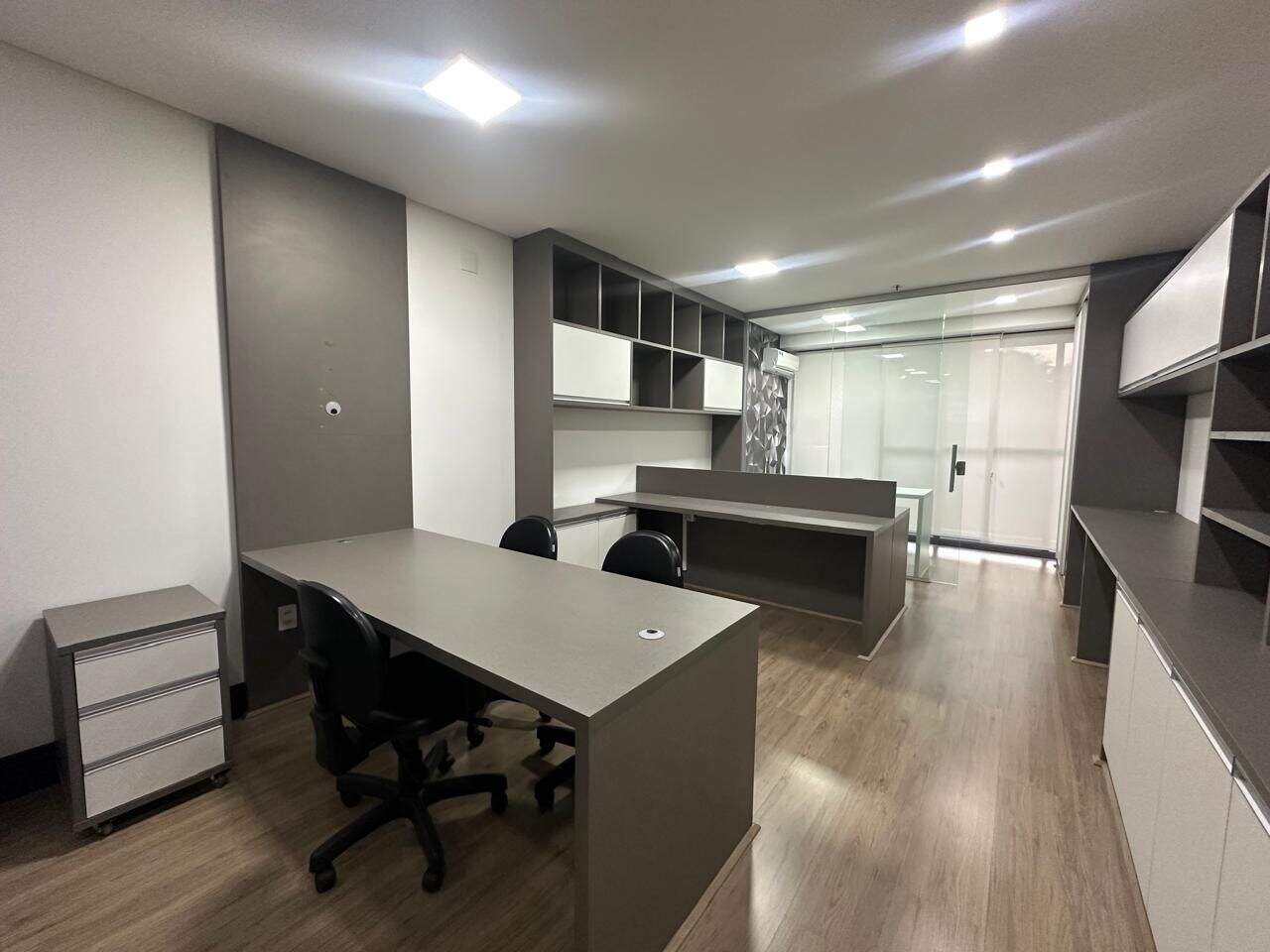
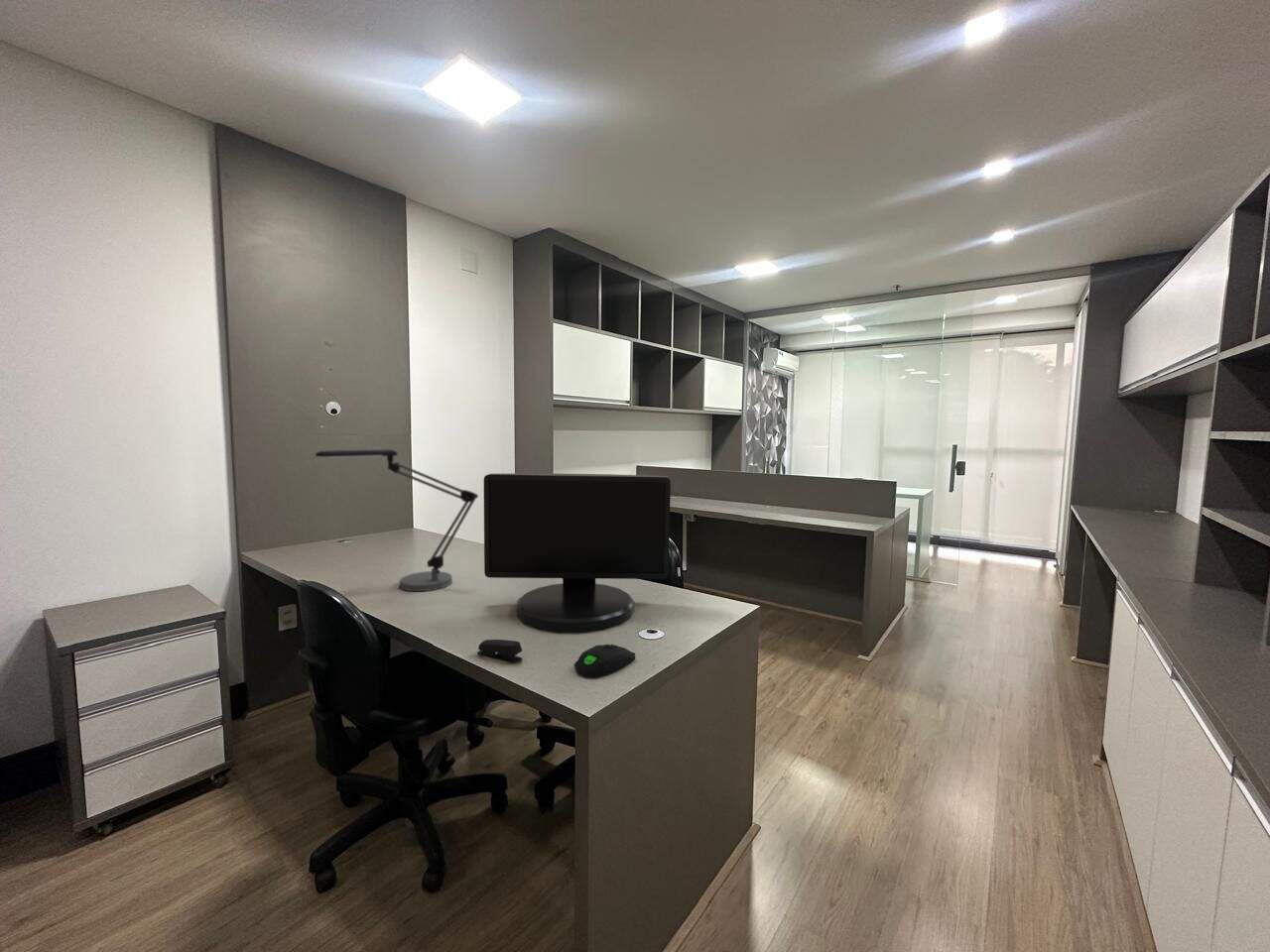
+ monitor (576, 543)
+ desk lamp (439, 544)
+ computer mouse (601, 654)
+ stapler (499, 648)
